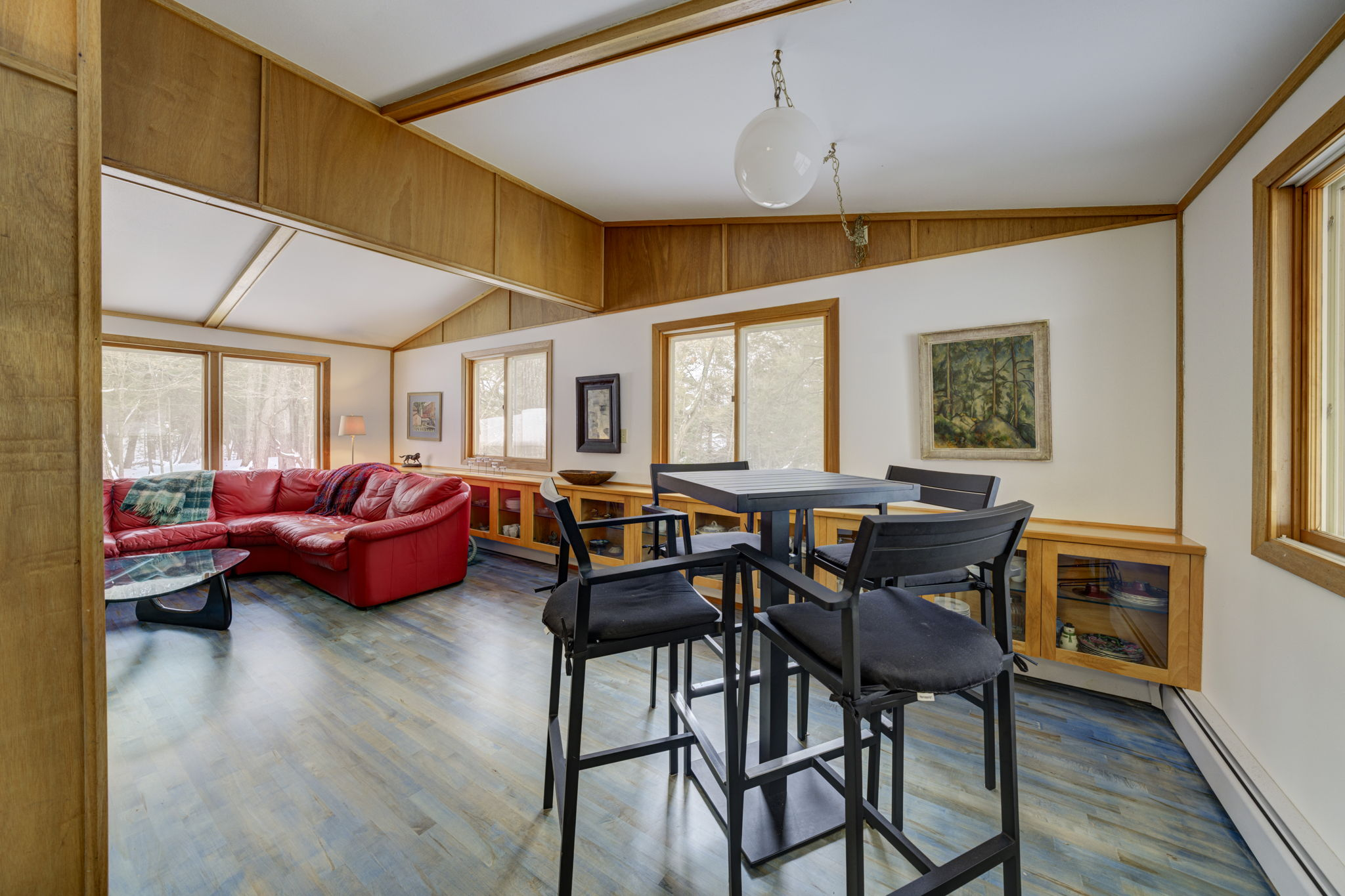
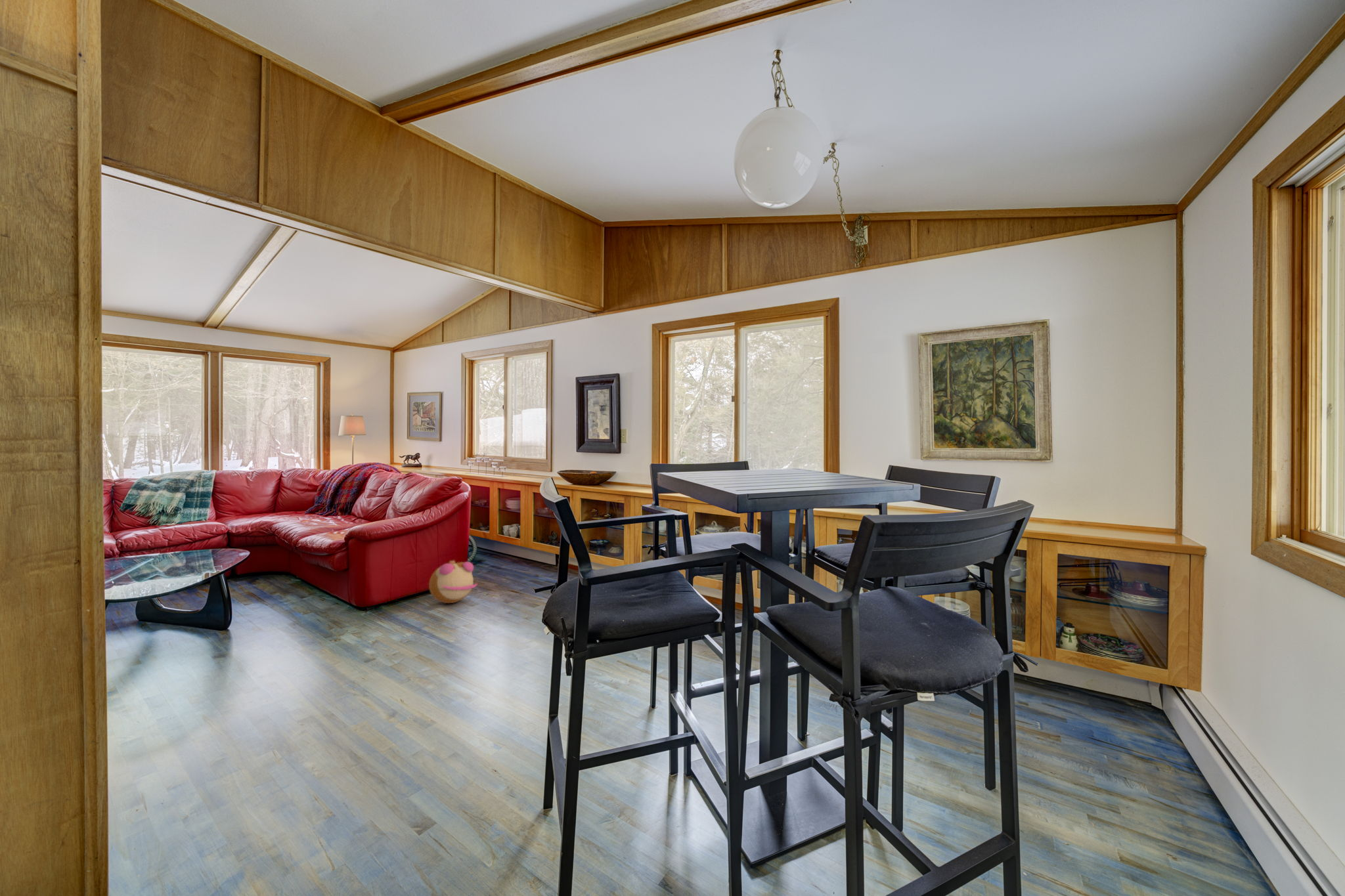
+ plush toy (452, 582)
